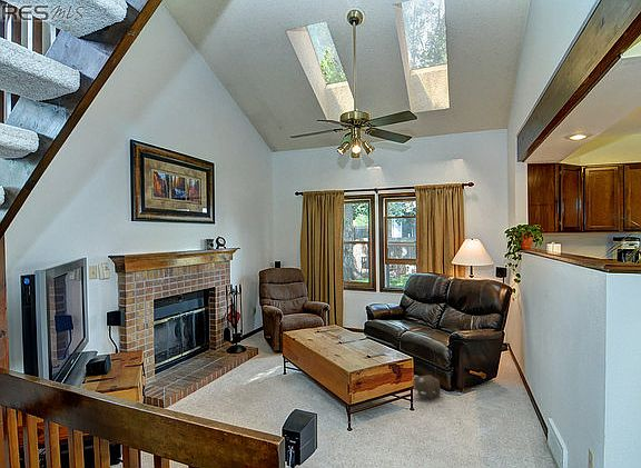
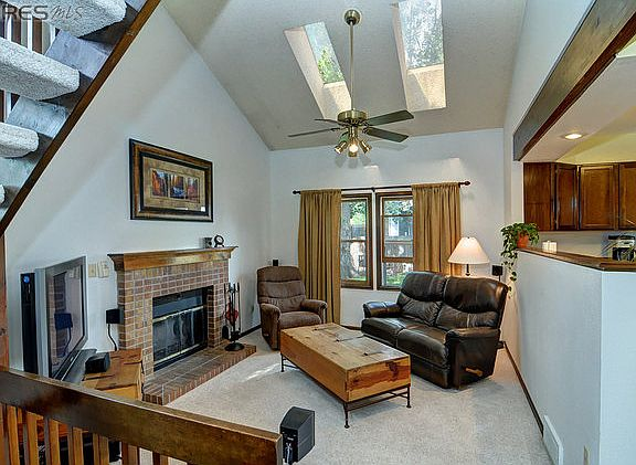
- plush toy (425, 385)
